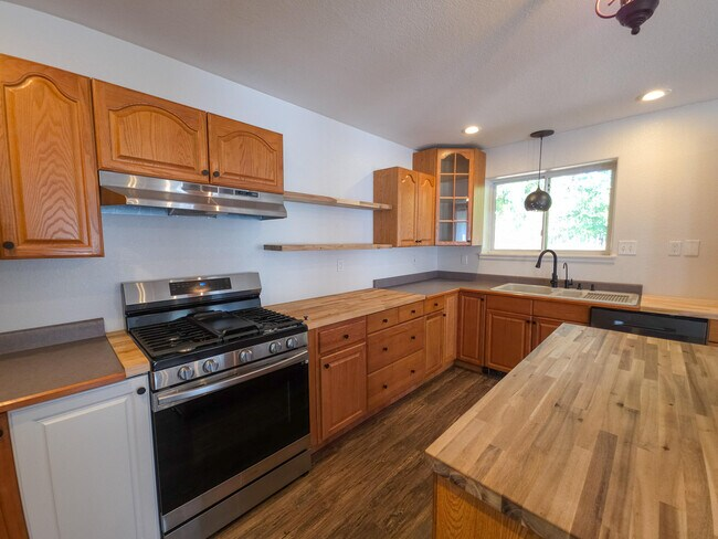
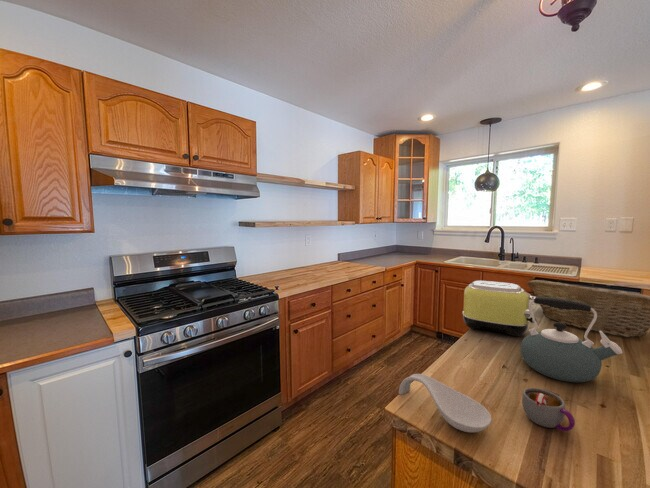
+ fruit basket (589, 302)
+ mug (548, 406)
+ spoon rest (440, 398)
+ toaster (497, 306)
+ kettle (567, 336)
